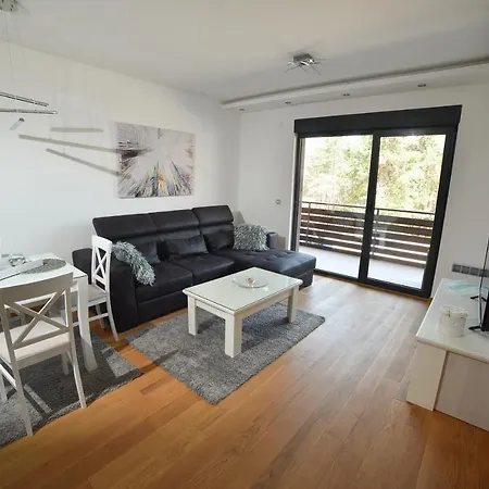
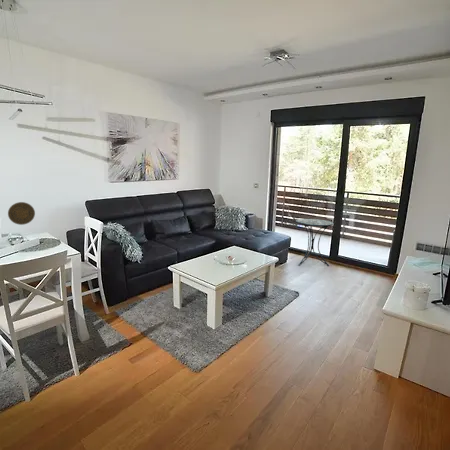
+ side table (312, 242)
+ decorative plate (22, 213)
